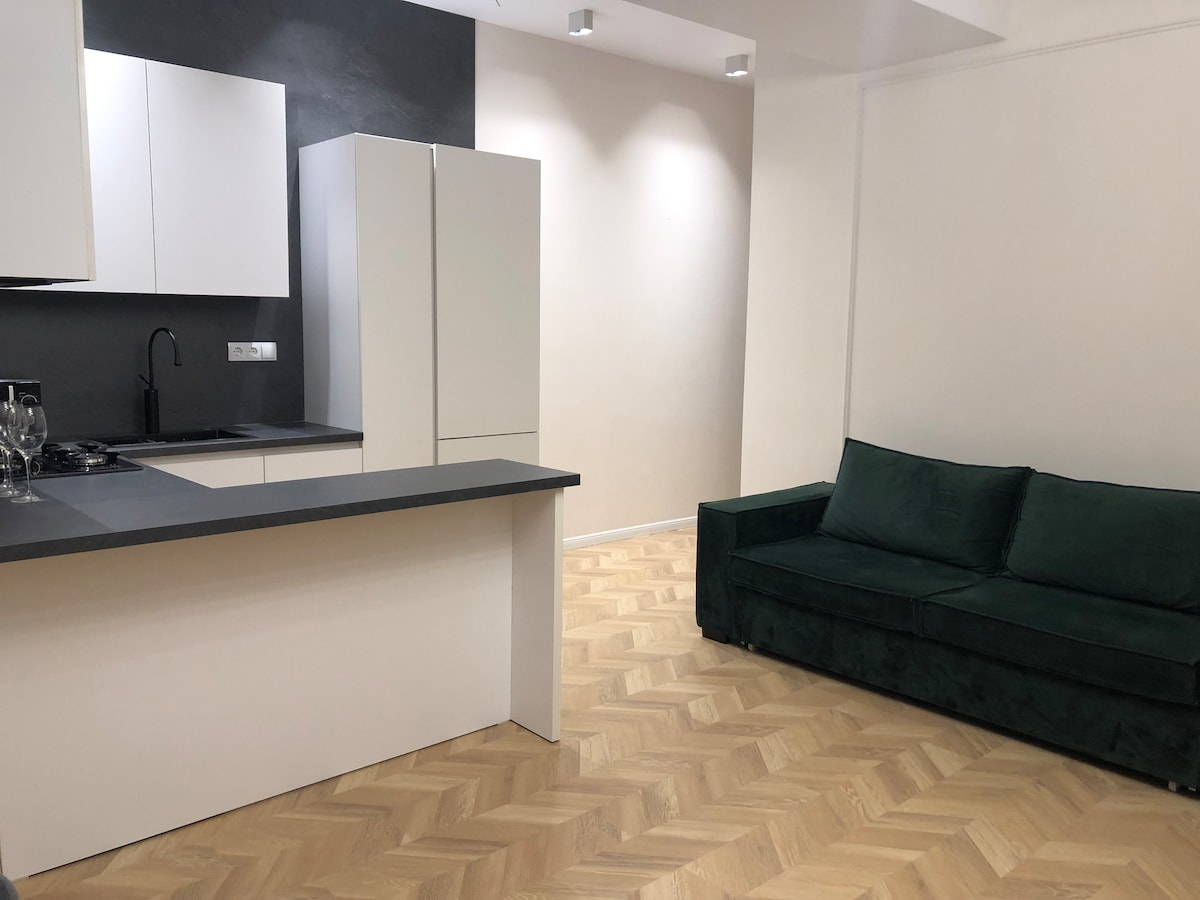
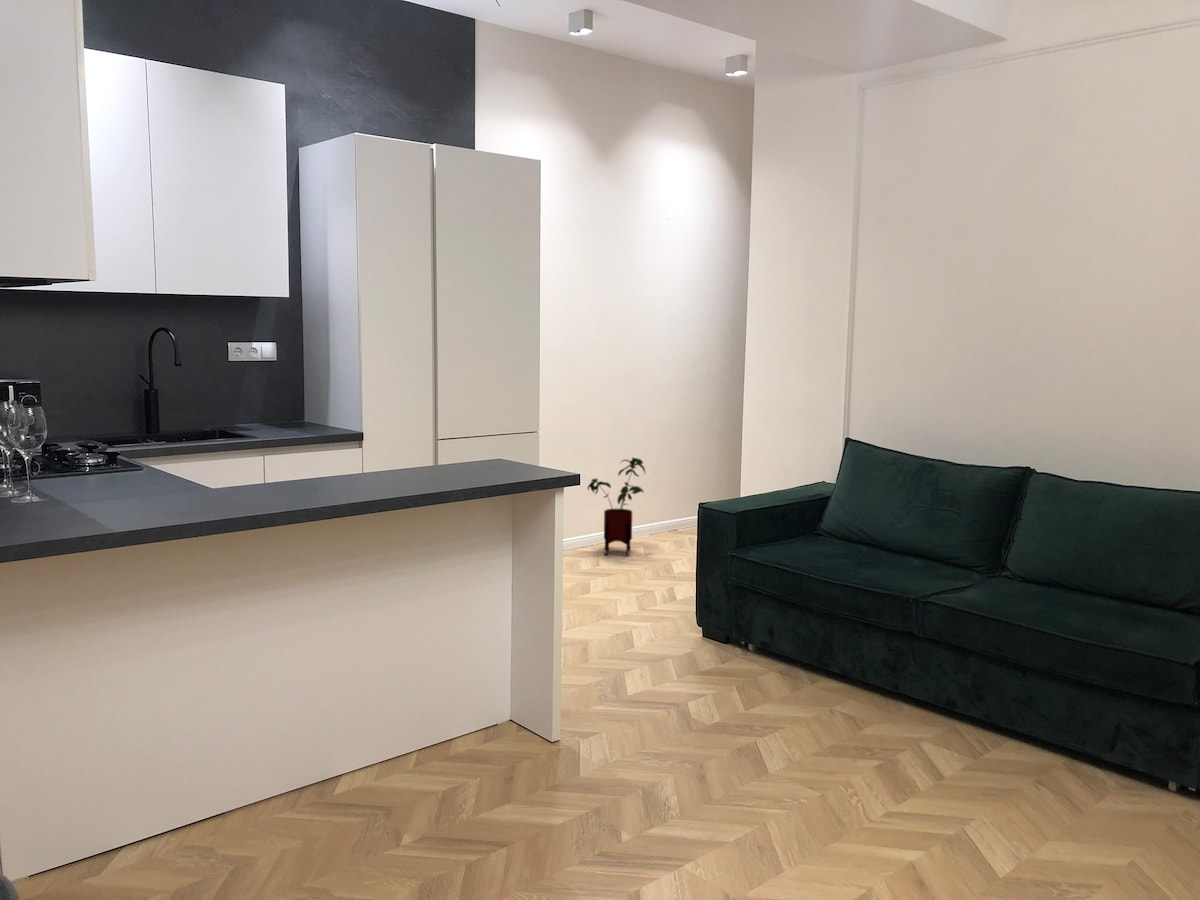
+ house plant (621, 505)
